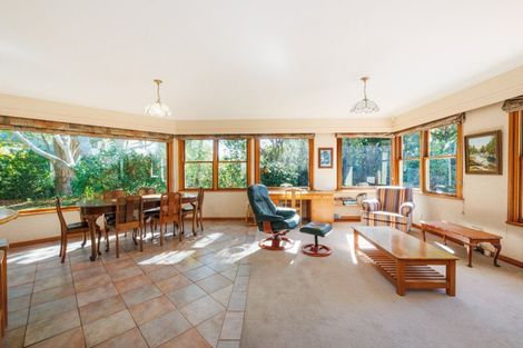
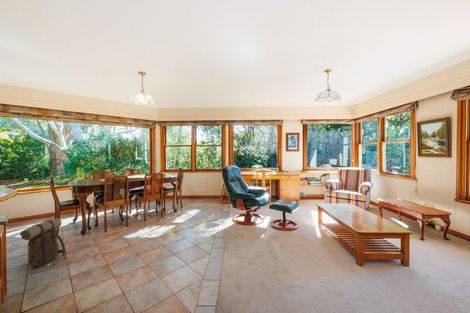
+ backpack (48, 242)
